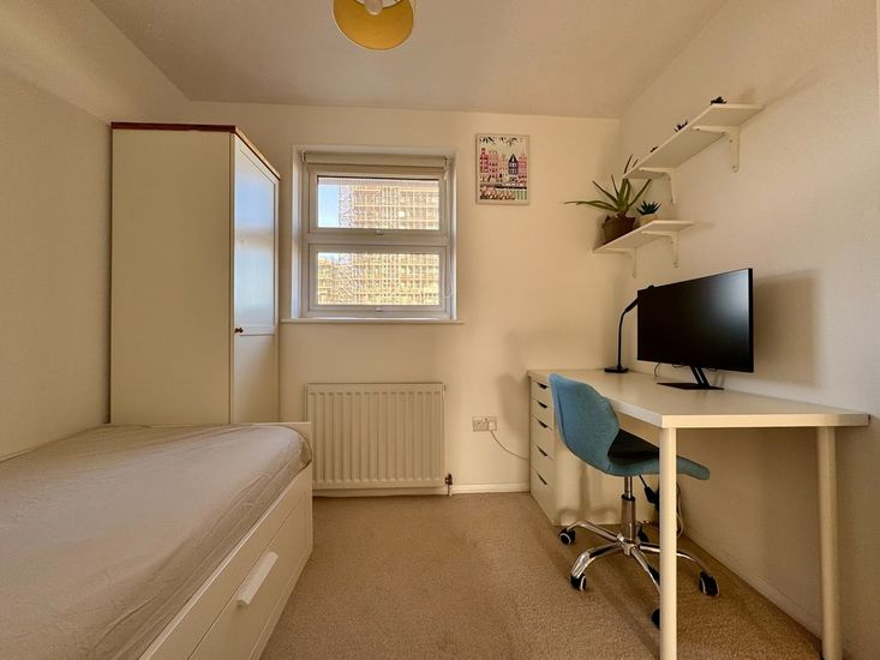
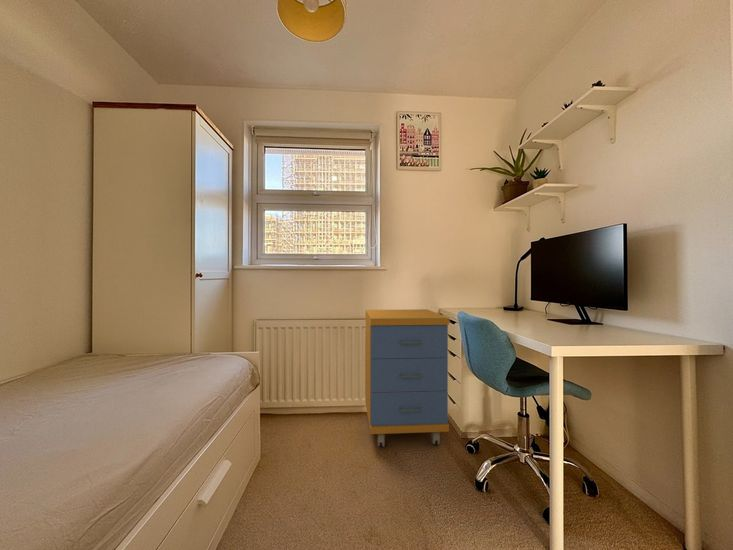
+ storage cabinet (402, 371)
